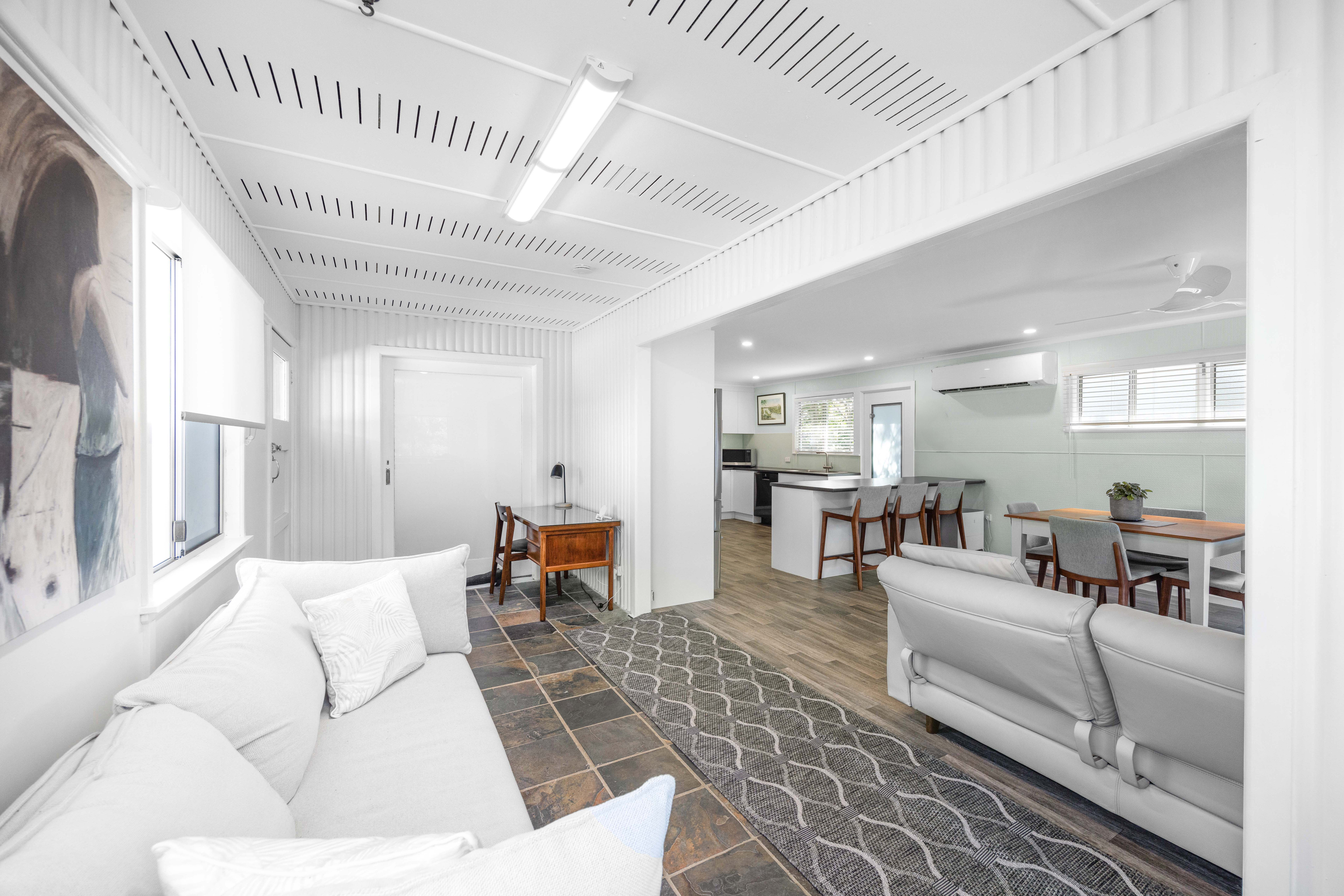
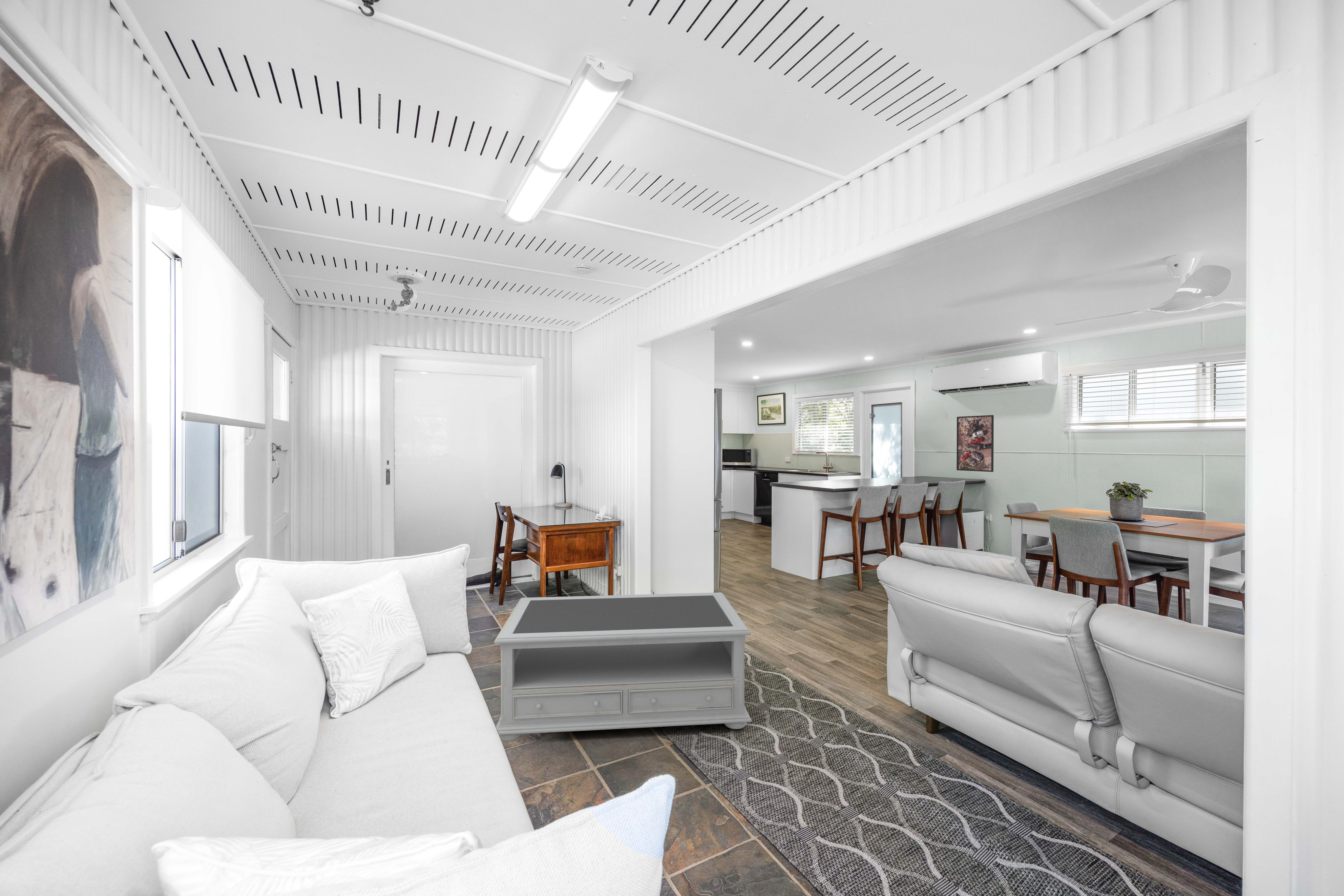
+ security camera (405, 293)
+ coffee table (624, 657)
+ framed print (975, 443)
